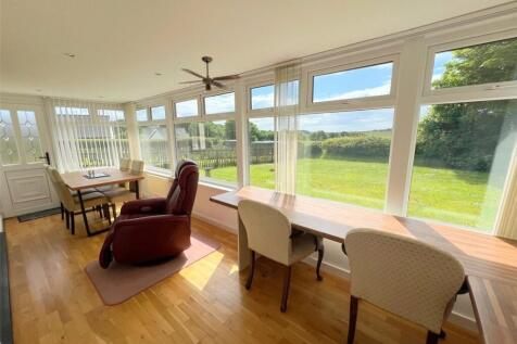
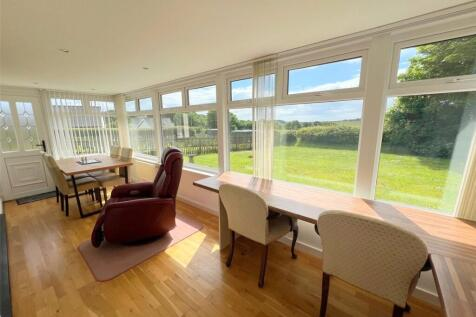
- ceiling fan (207, 75)
